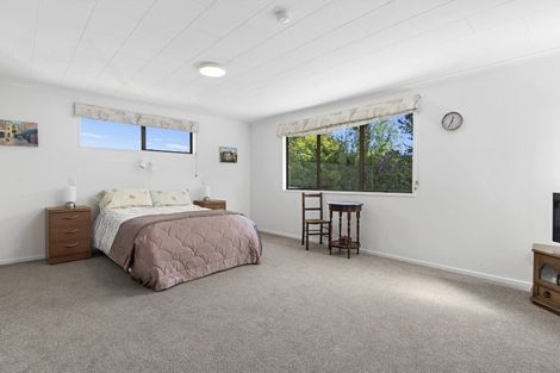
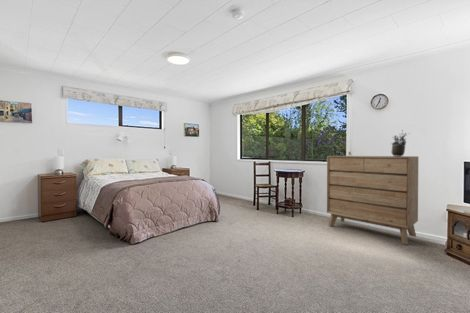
+ potted plant (400, 142)
+ dresser (369, 193)
